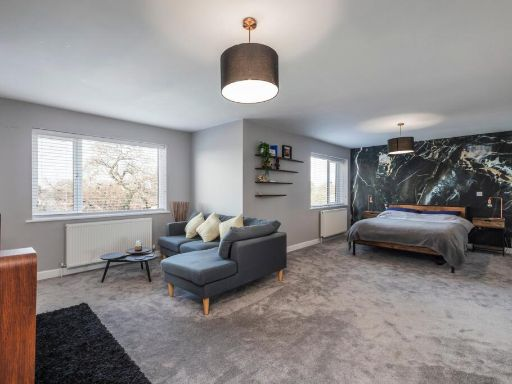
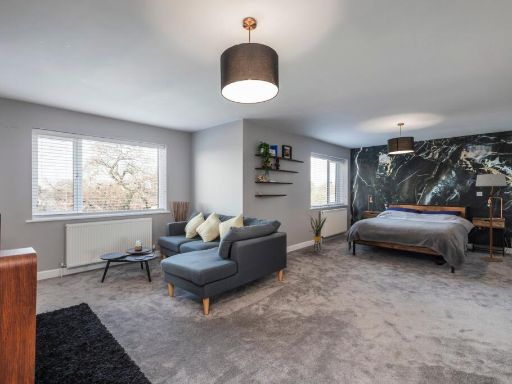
+ floor lamp (491, 214)
+ house plant (316, 231)
